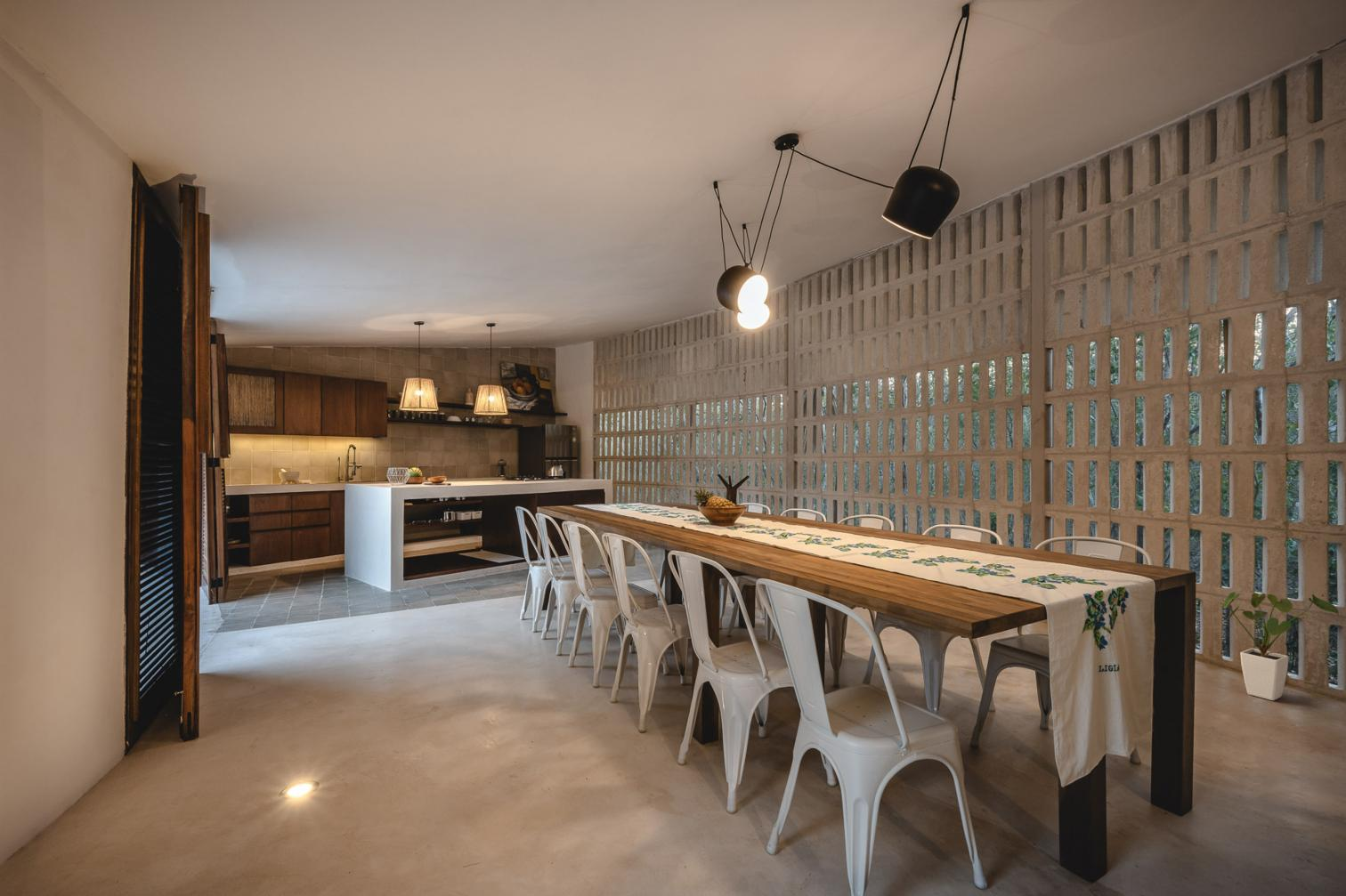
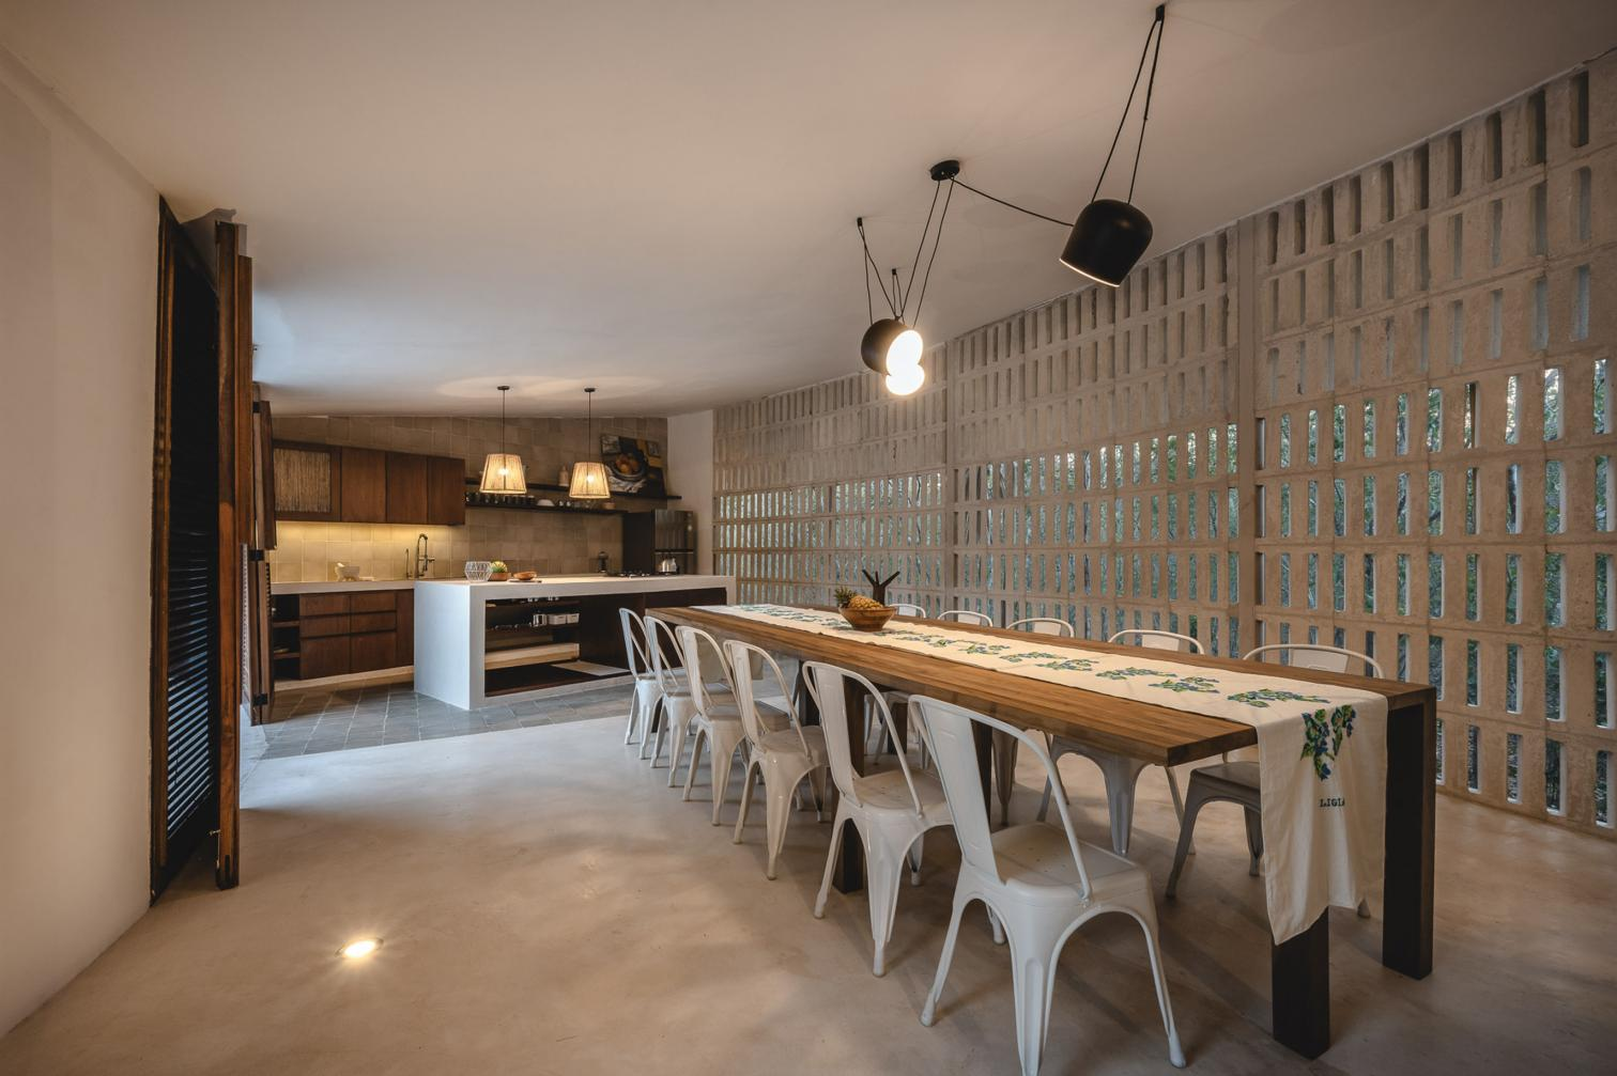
- house plant (1271, 644)
